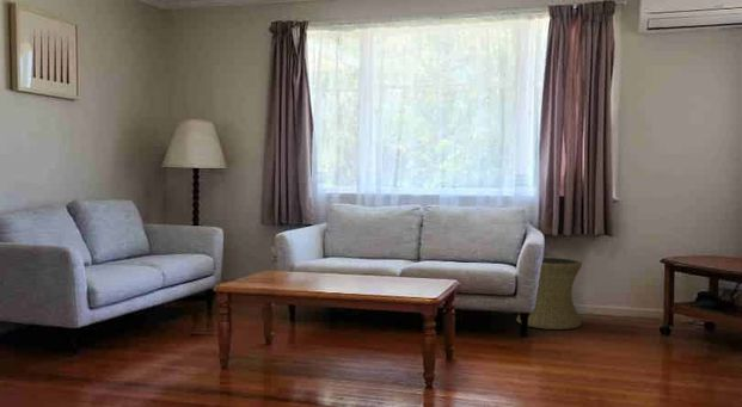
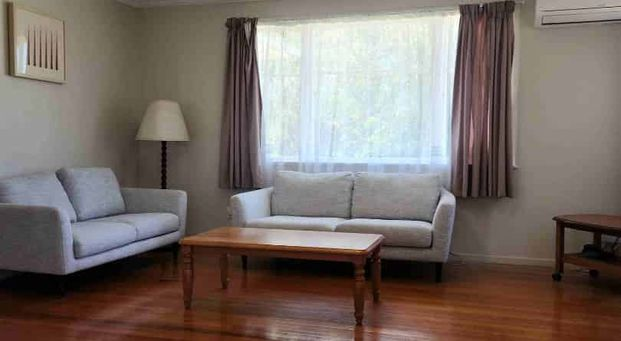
- side table (548, 291)
